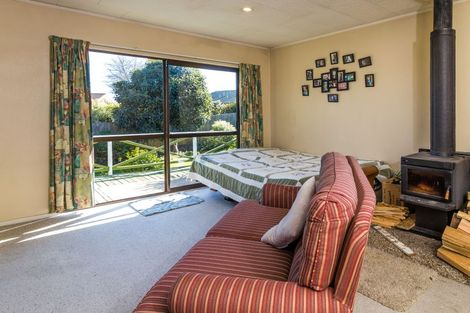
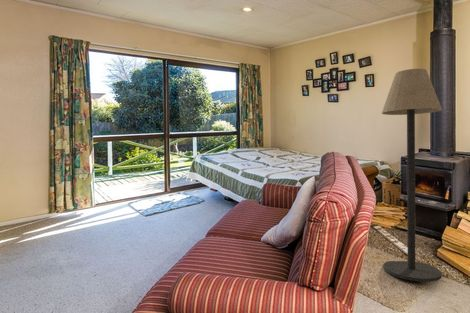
+ floor lamp (411, 172)
